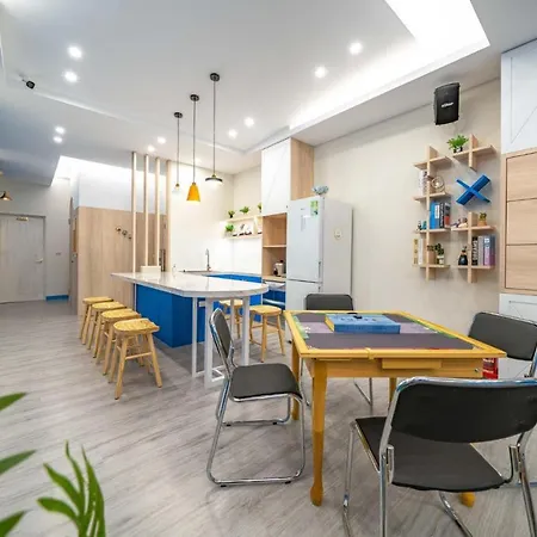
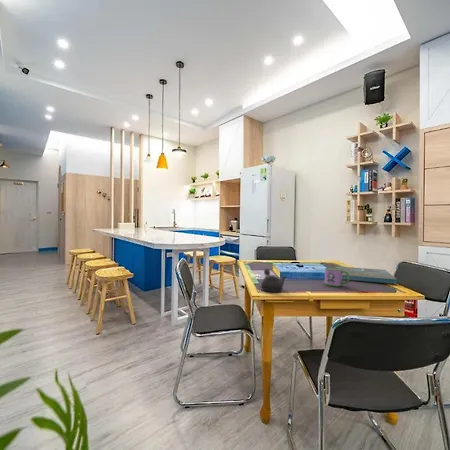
+ mug (336, 277)
+ board game (362, 272)
+ teapot (271, 279)
